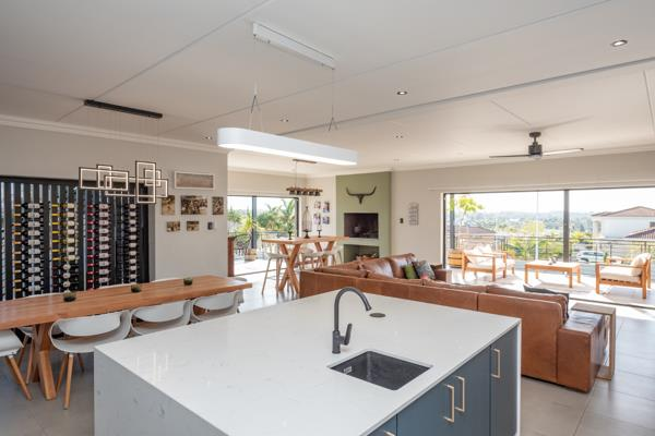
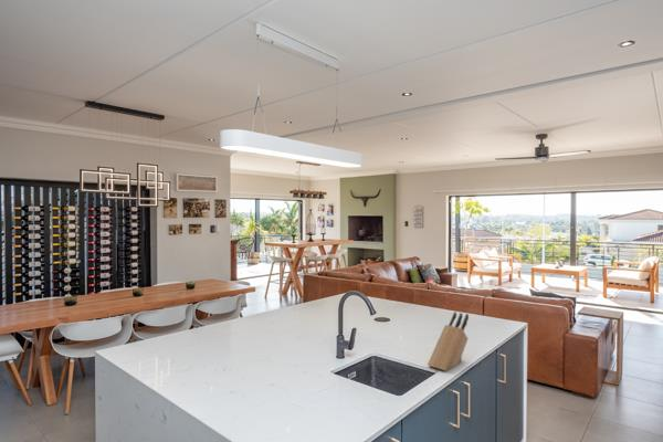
+ knife block (450, 338)
